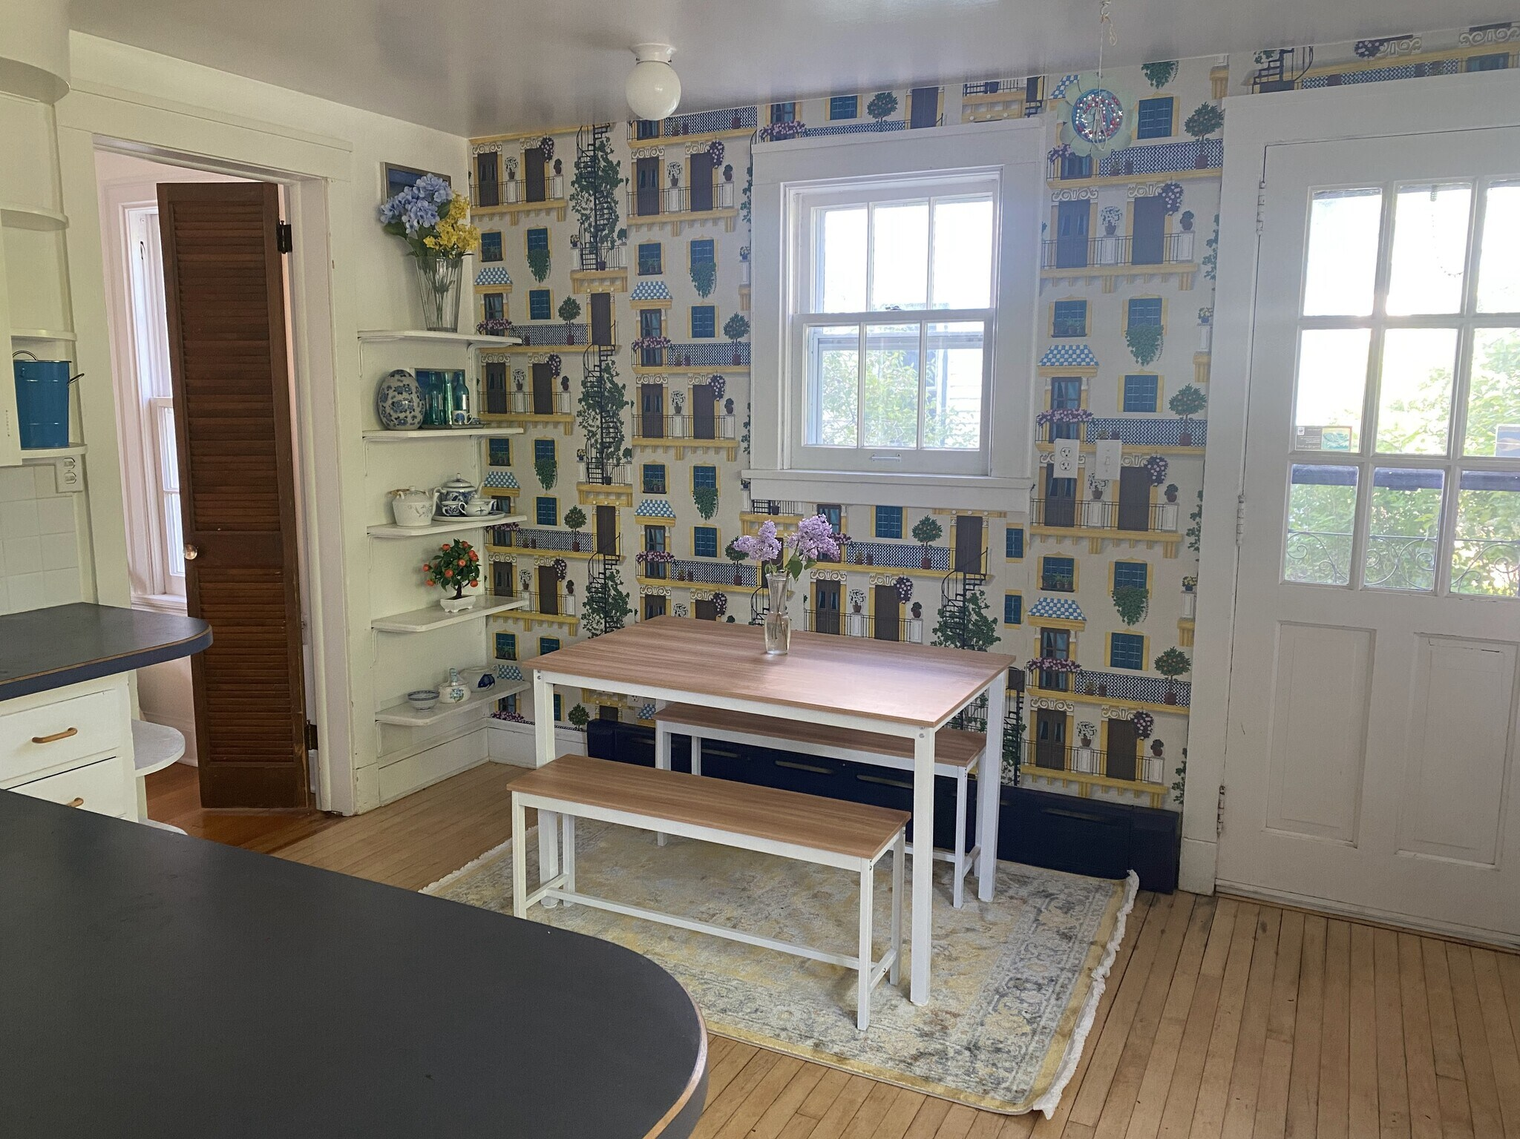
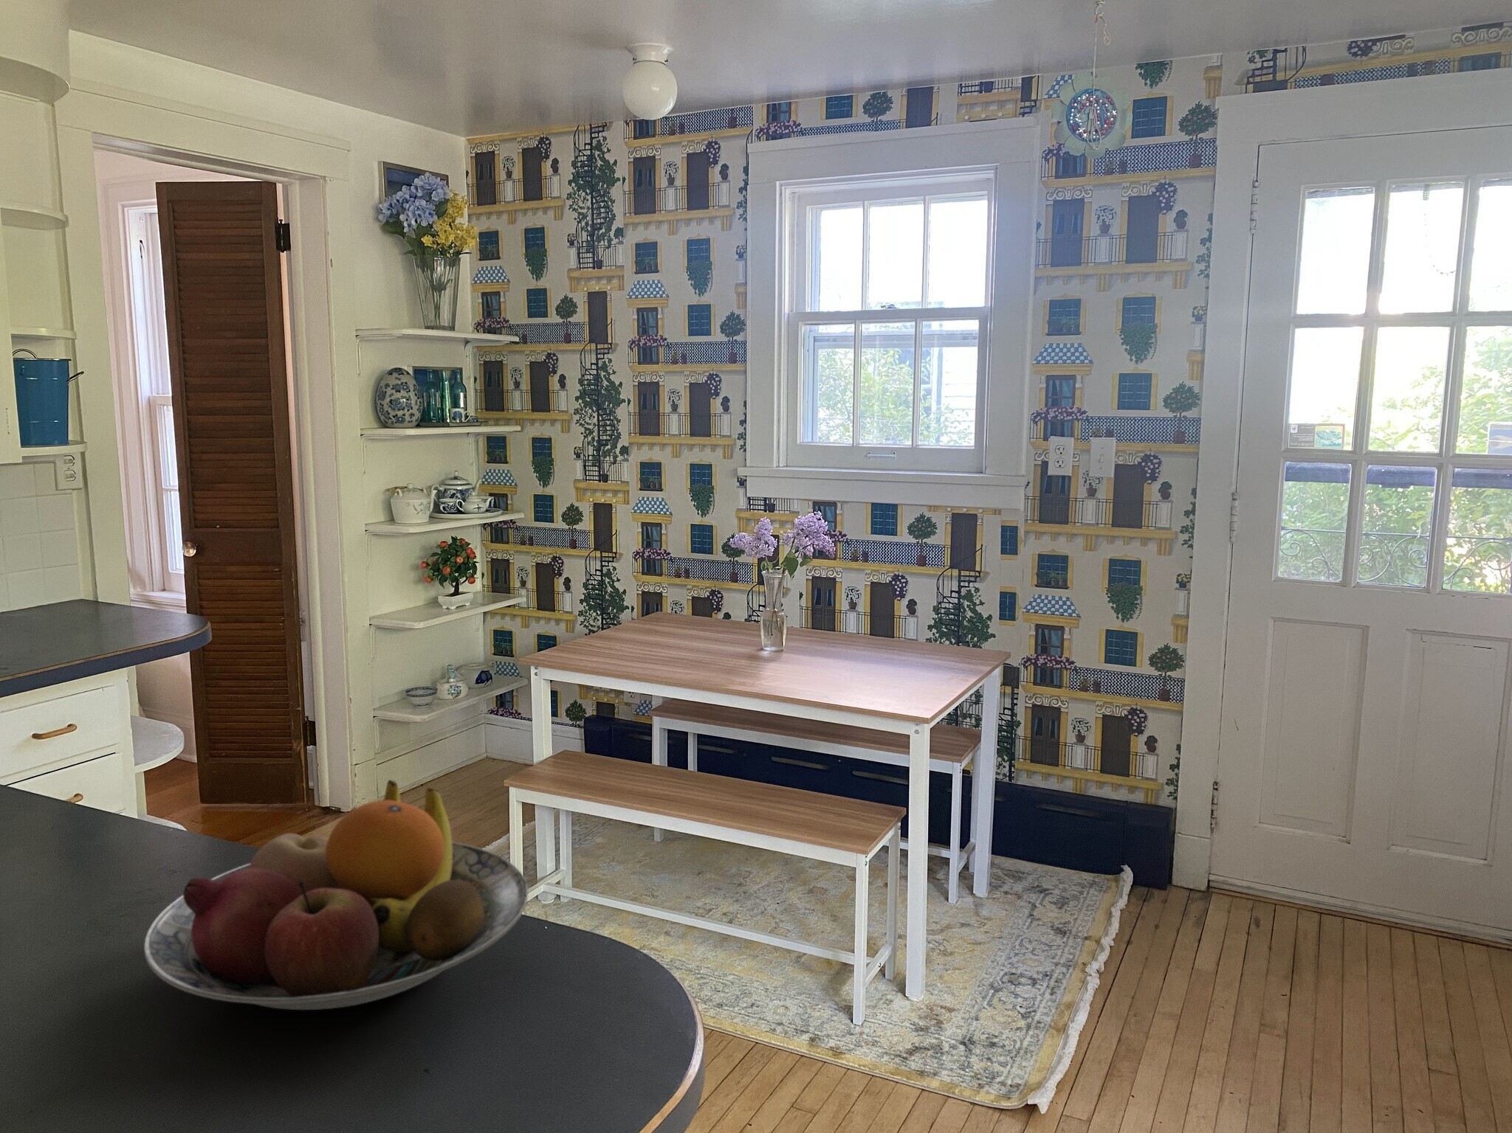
+ fruit bowl (345, 893)
